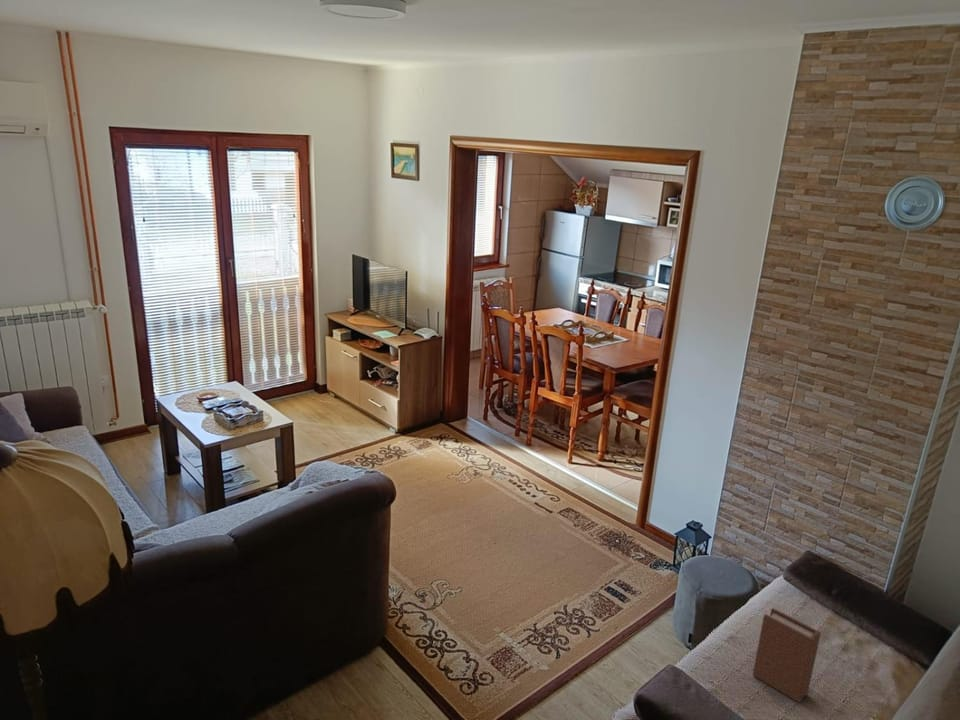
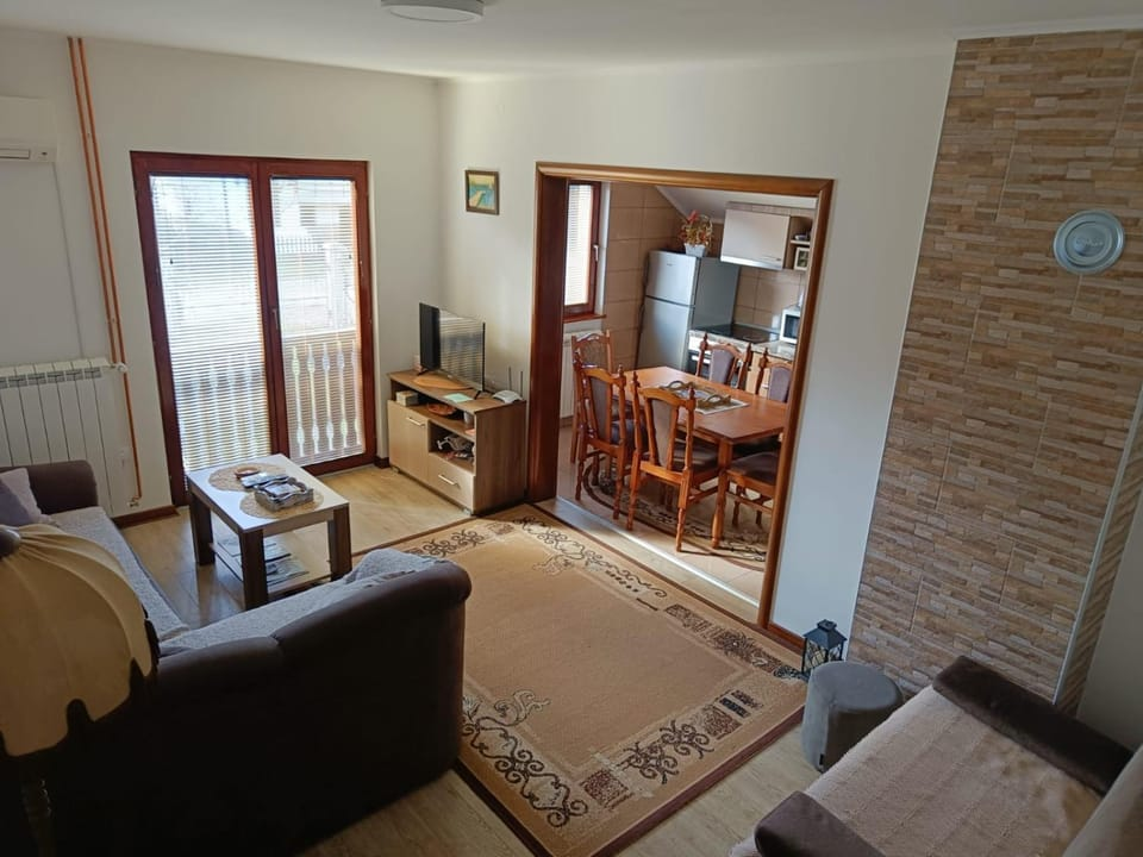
- book (785, 654)
